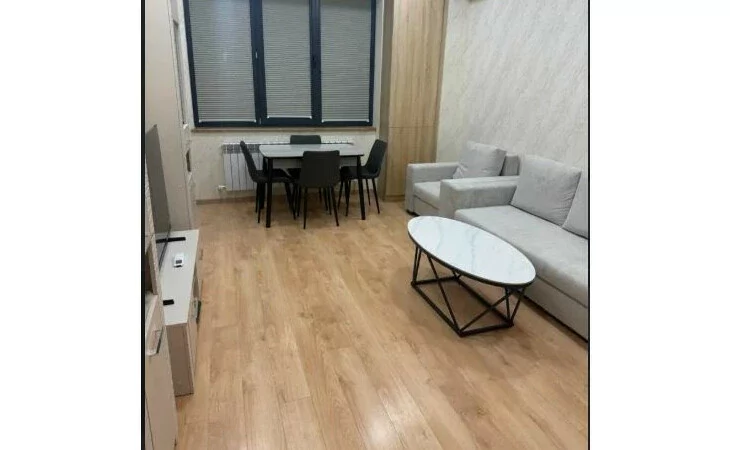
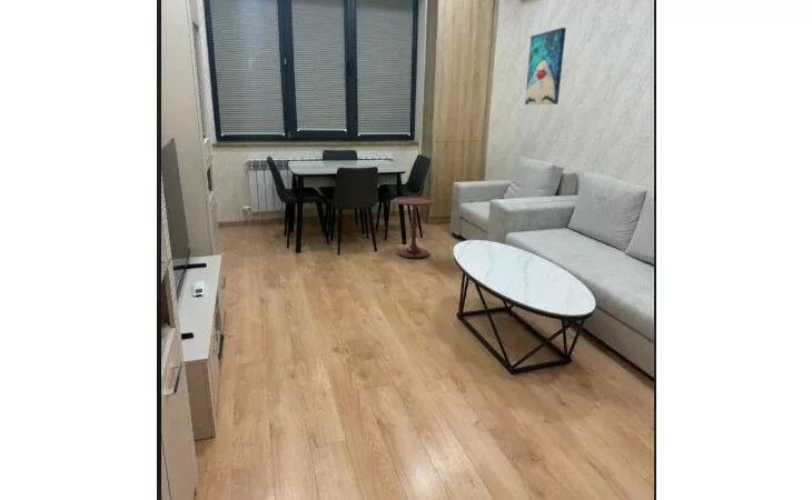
+ wall art (544, 69)
+ side table (414, 227)
